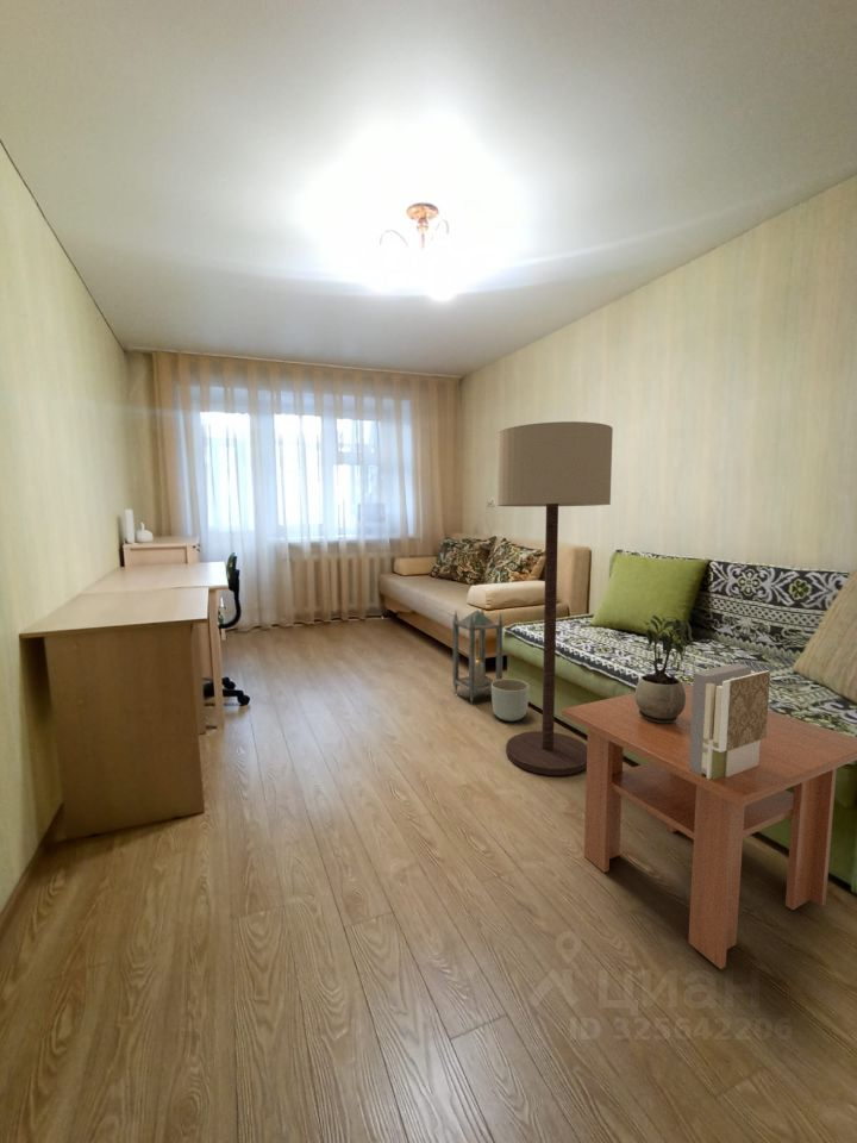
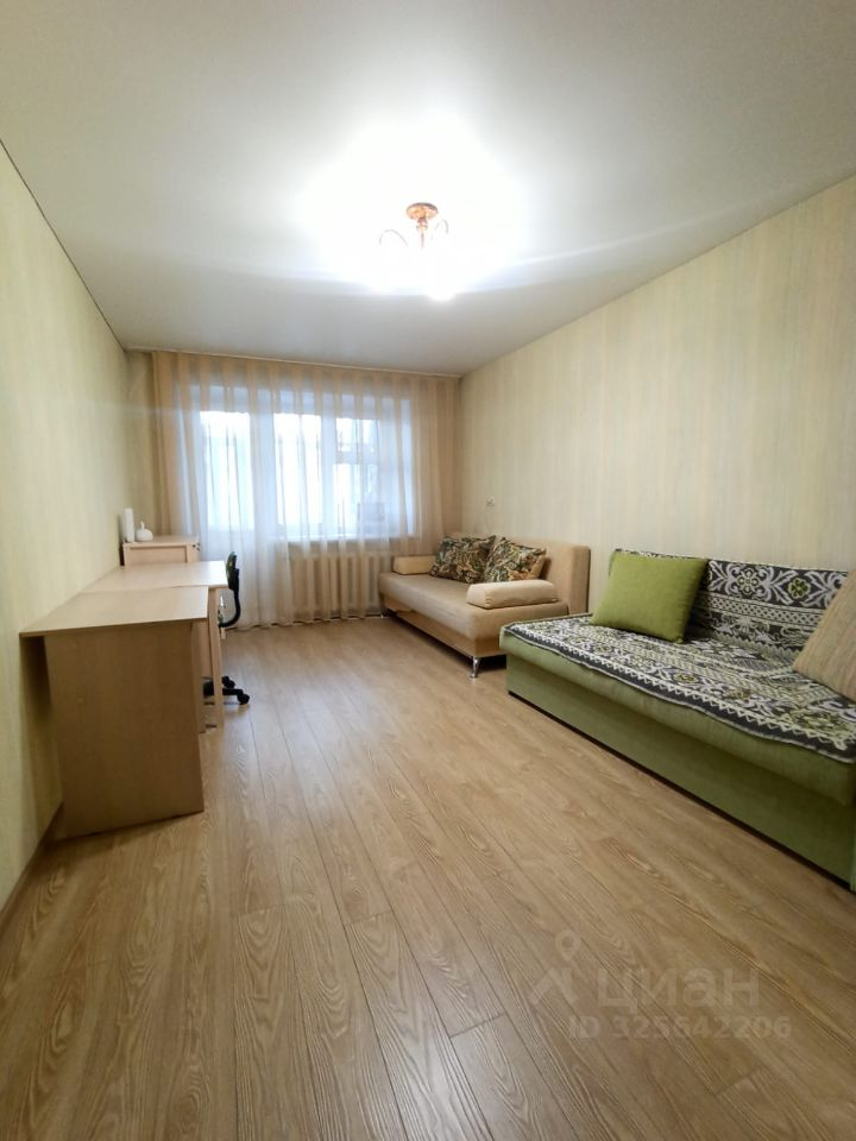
- planter (509, 700)
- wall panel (728, 719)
- floor lamp (550, 599)
- lantern (480, 652)
- potted plant (667, 662)
- coffee table (700, 802)
